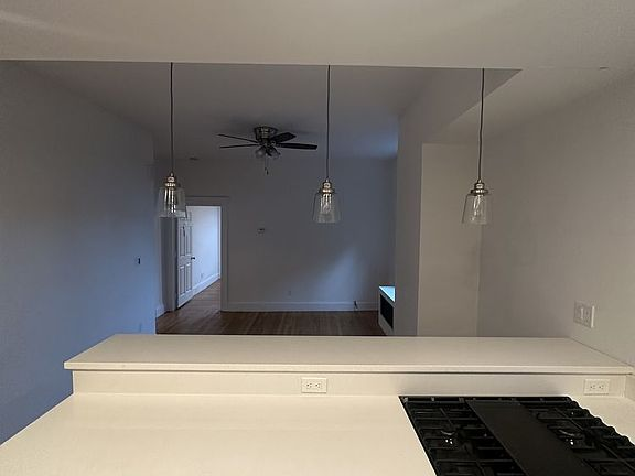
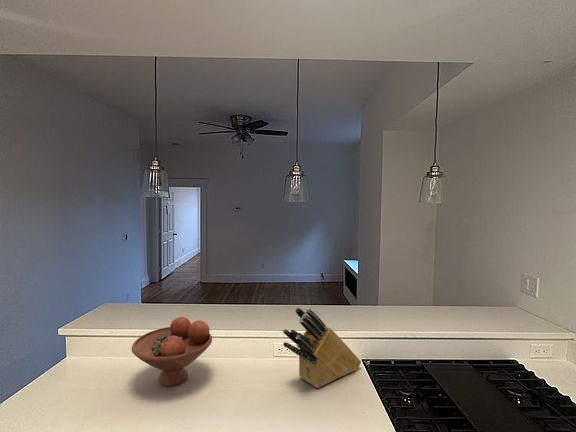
+ knife block (323, 339)
+ fruit bowl (173, 352)
